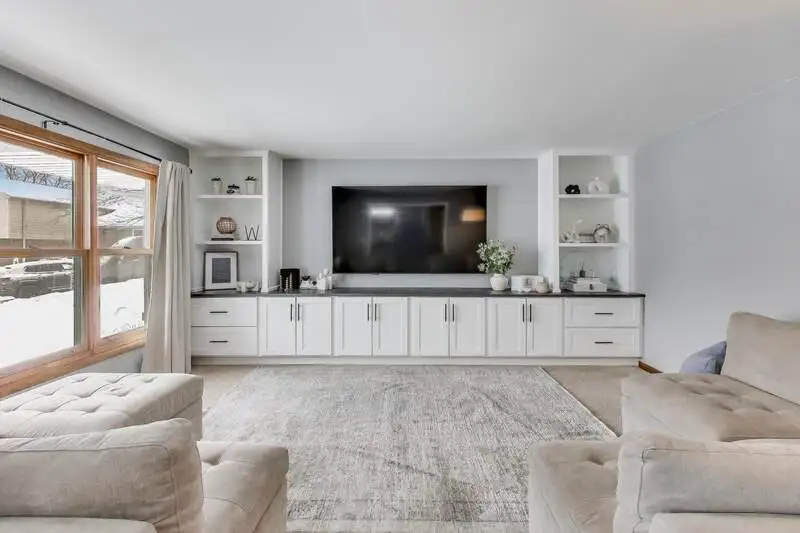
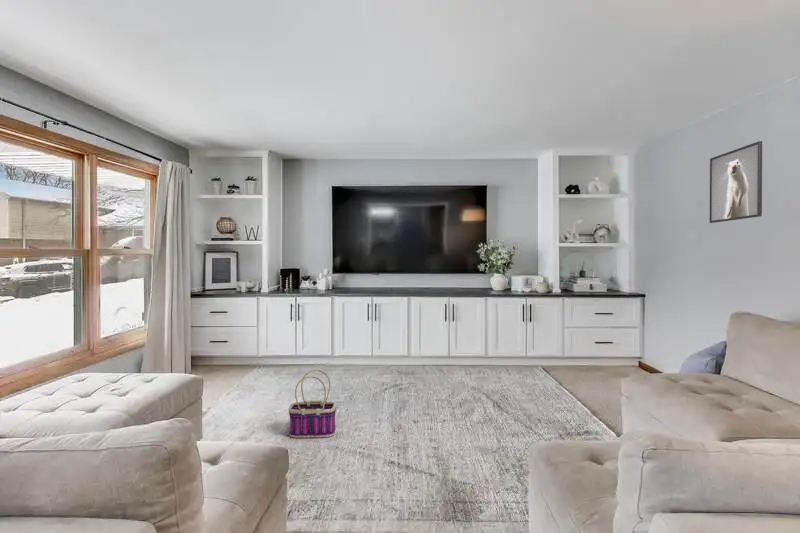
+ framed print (733, 185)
+ basket (312, 403)
